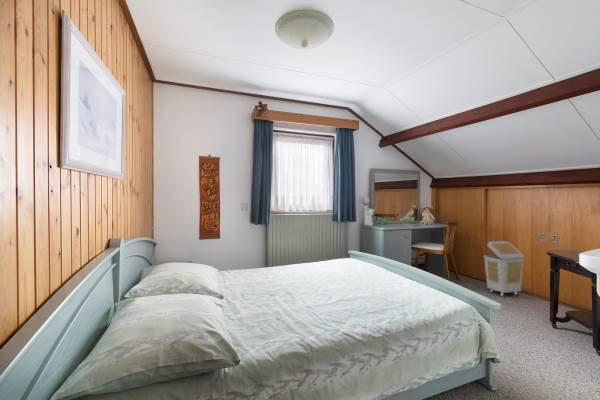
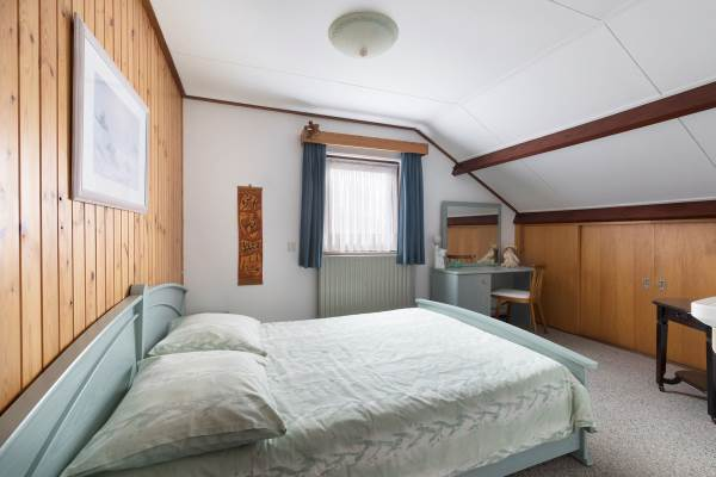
- laundry basket (503, 267)
